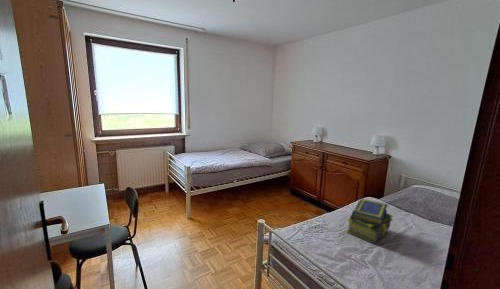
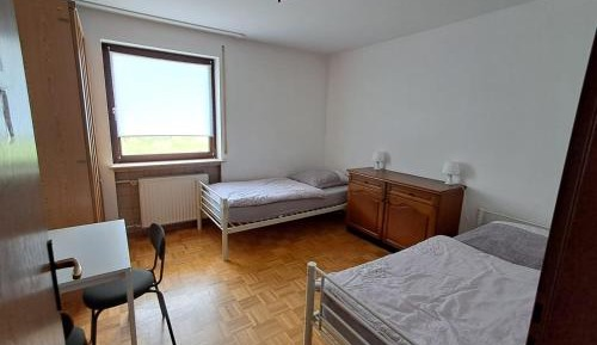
- stack of books (370, 219)
